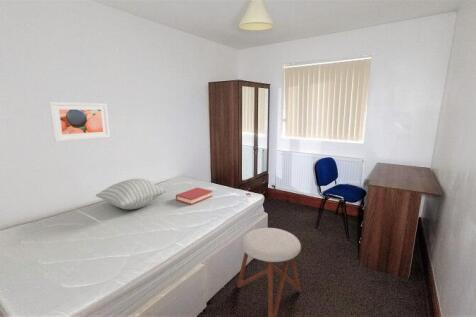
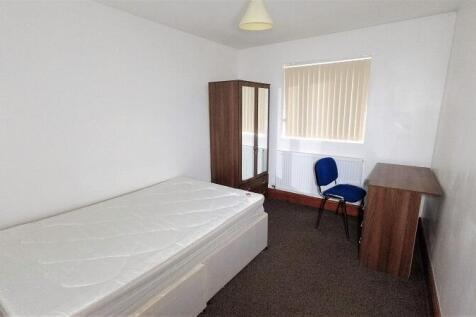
- pillow (132, 193)
- stool (265, 269)
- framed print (82, 121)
- hardback book (194, 195)
